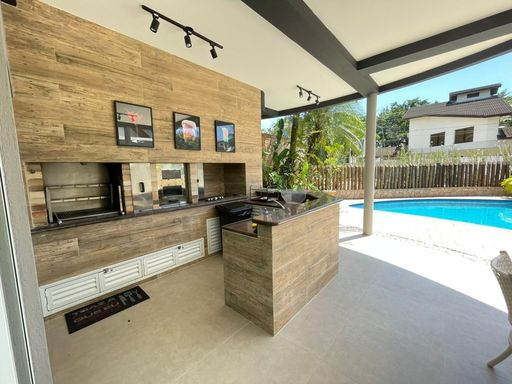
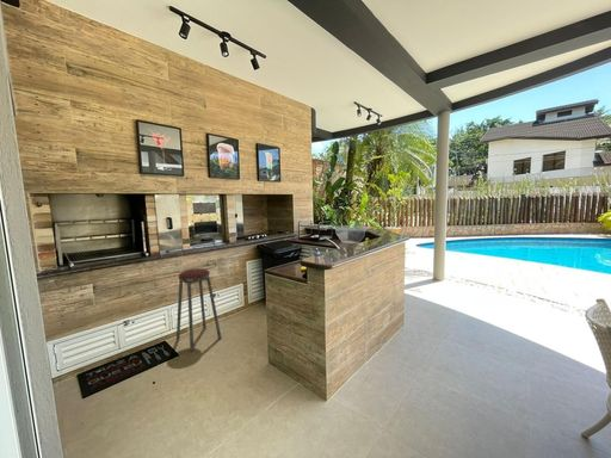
+ music stool (200, 304)
